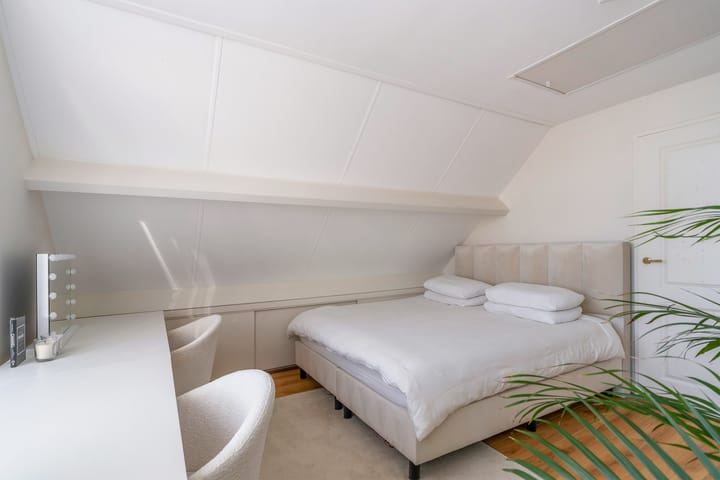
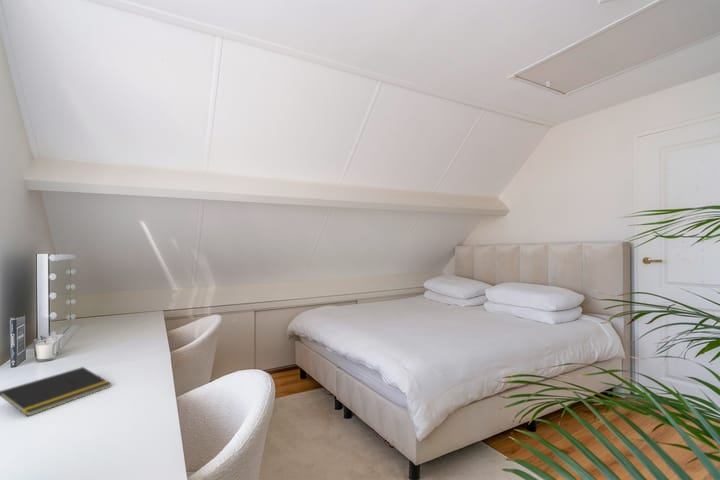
+ notepad (58, 388)
